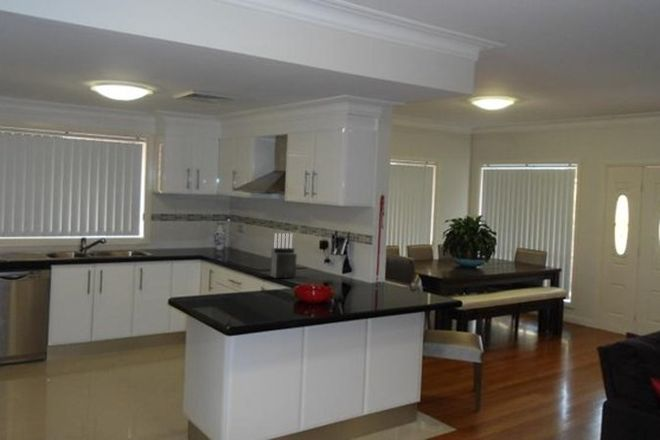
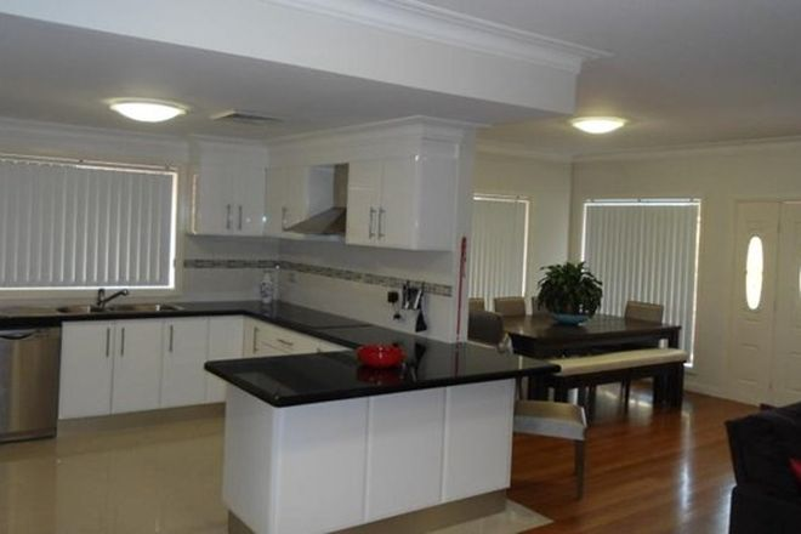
- knife block (284, 255)
